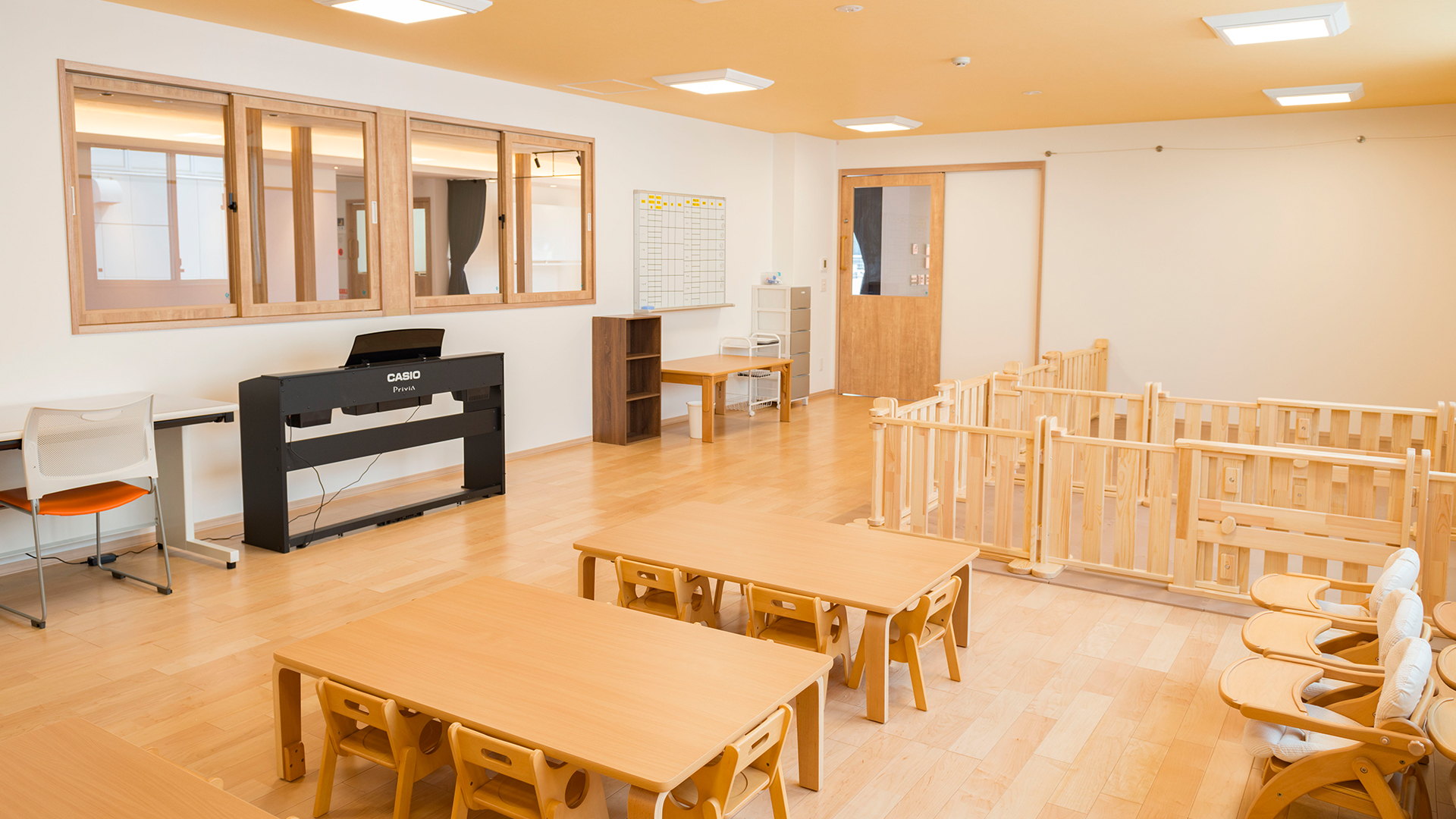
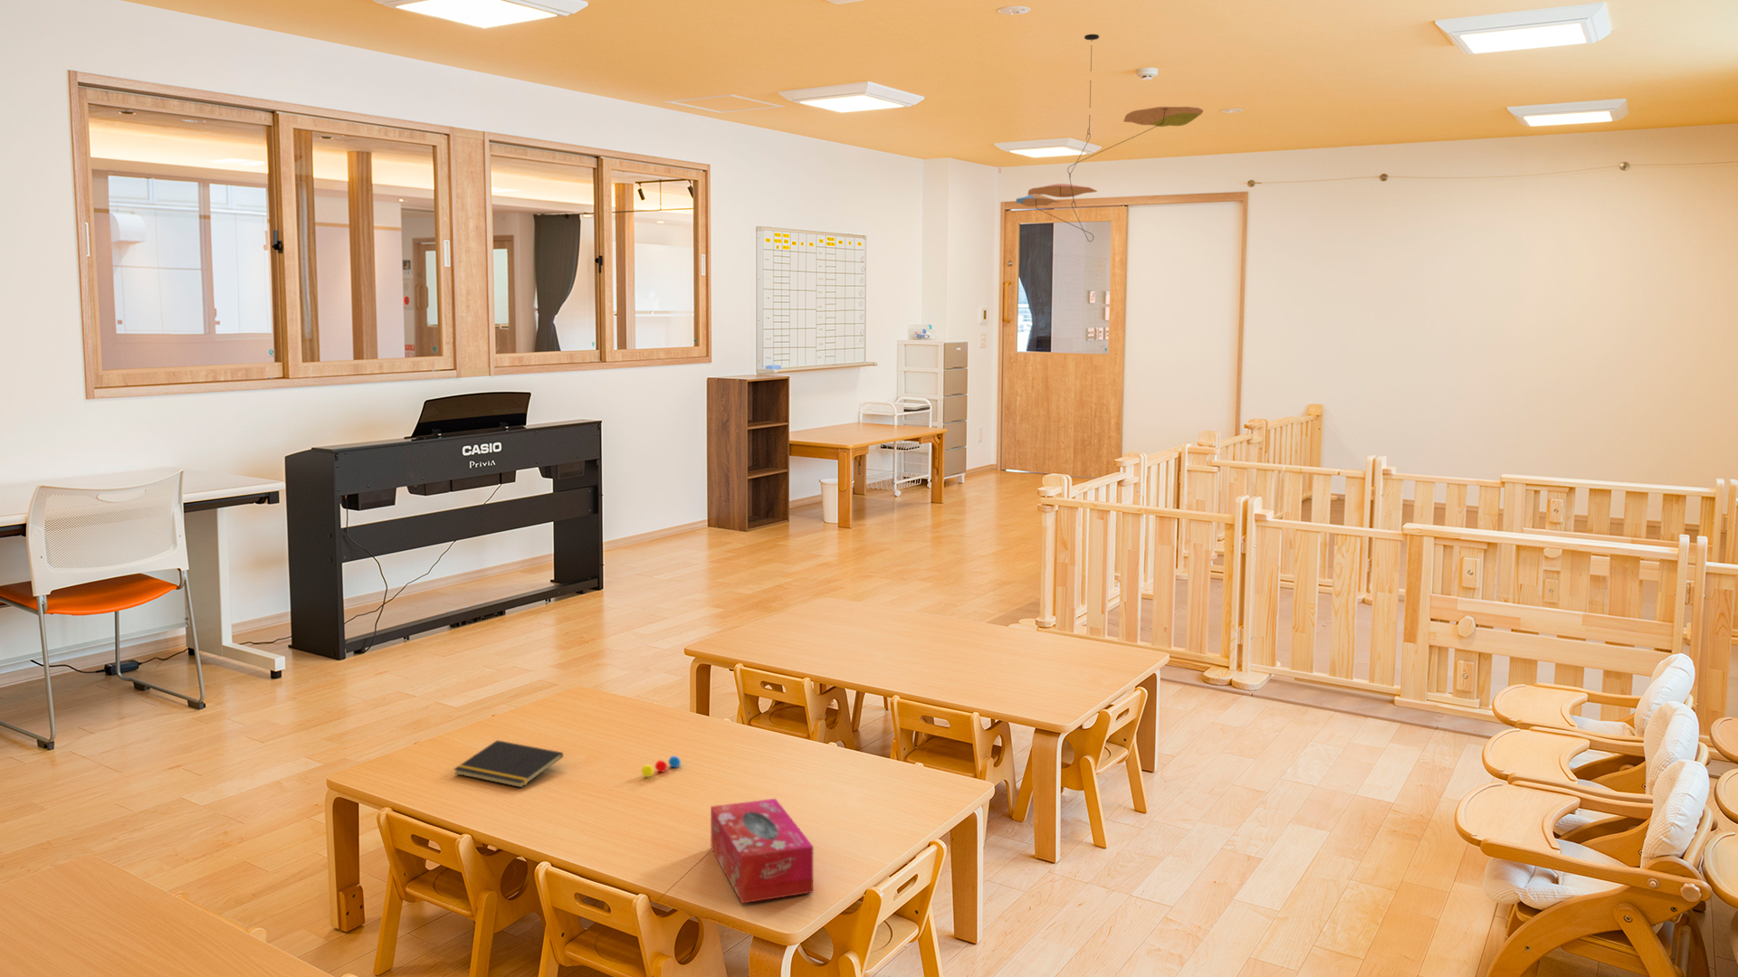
+ toy blocks (661, 766)
+ ceiling mobile (1109, 148)
+ tissue box (759, 848)
+ notepad (509, 762)
